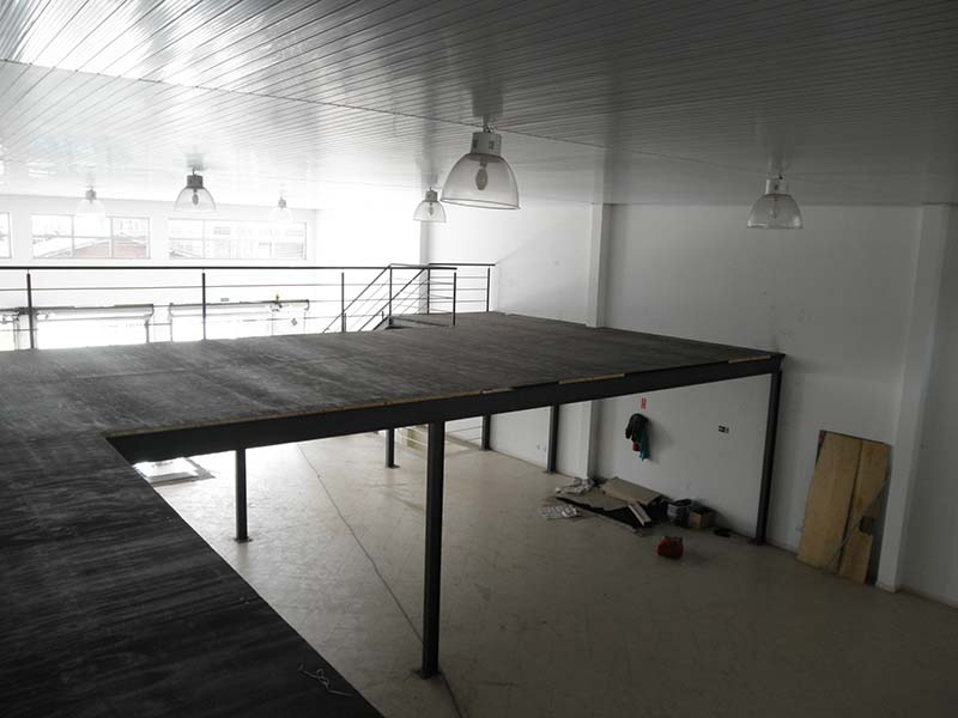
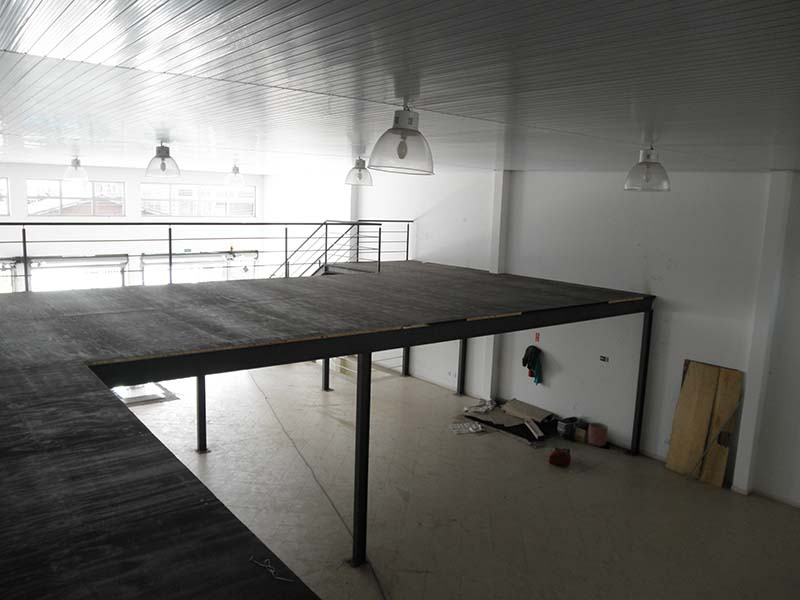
+ planter (597, 434)
